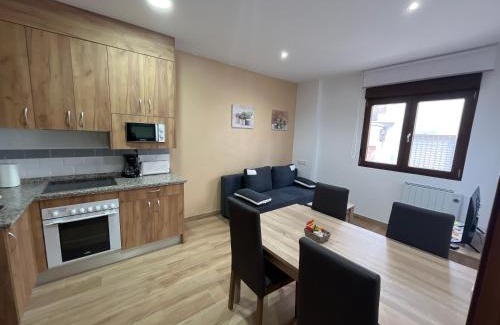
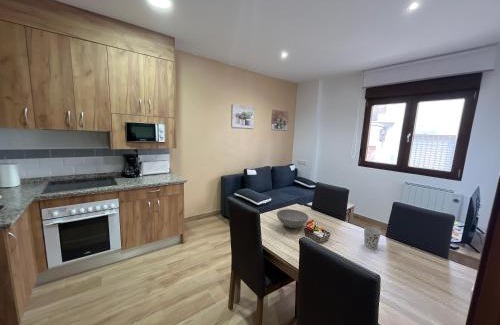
+ cup (371, 238)
+ bowl (291, 220)
